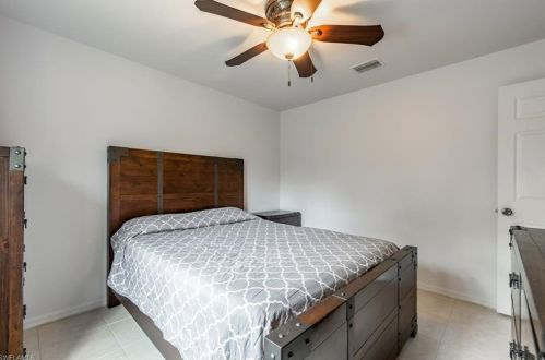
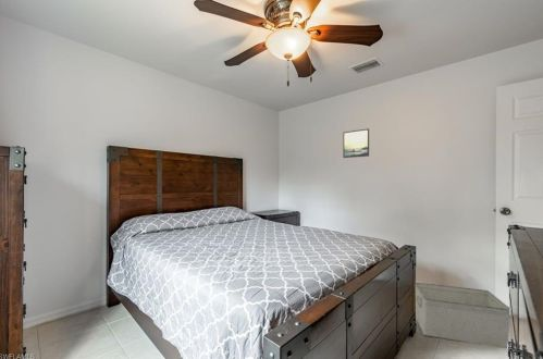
+ storage bin (457, 312)
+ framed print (355, 144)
